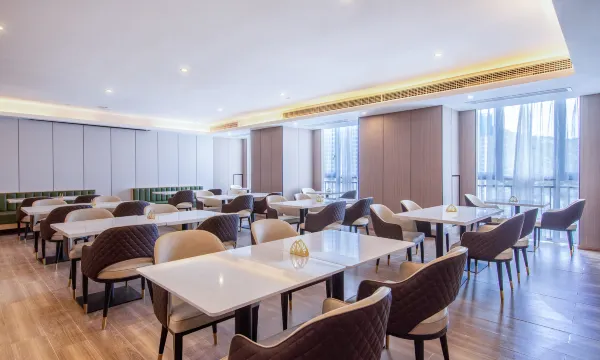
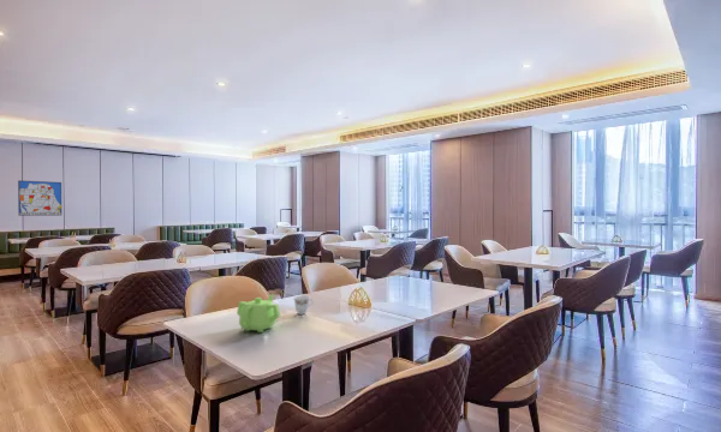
+ teapot (260, 312)
+ wall art (40, 198)
+ teacup (303, 305)
